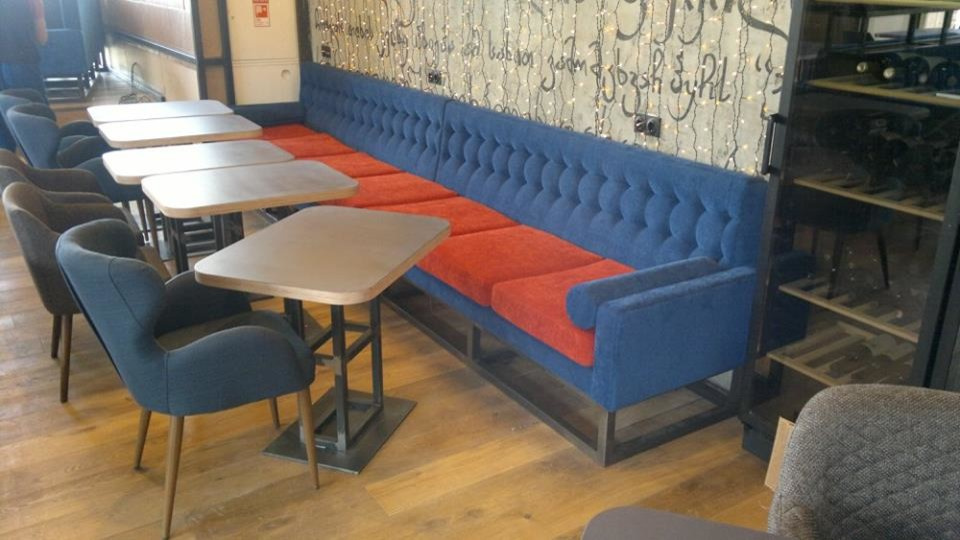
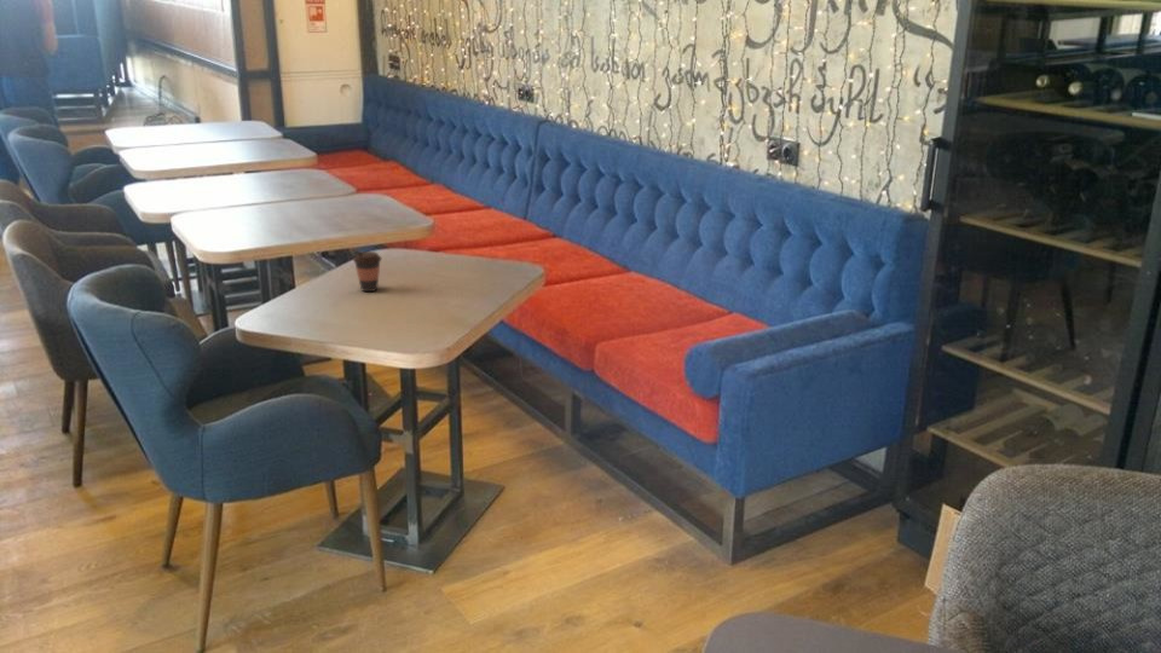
+ coffee cup (368, 271)
